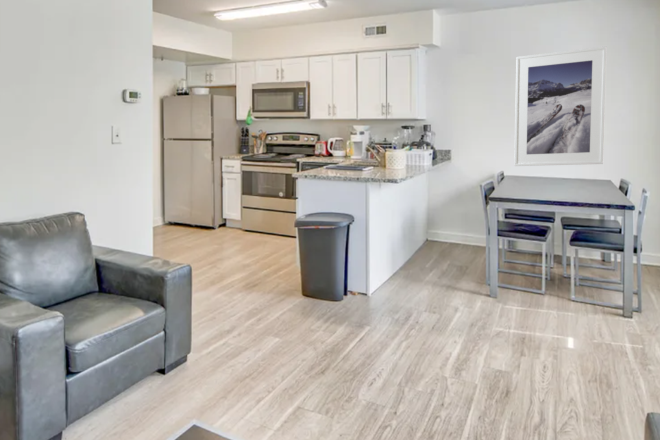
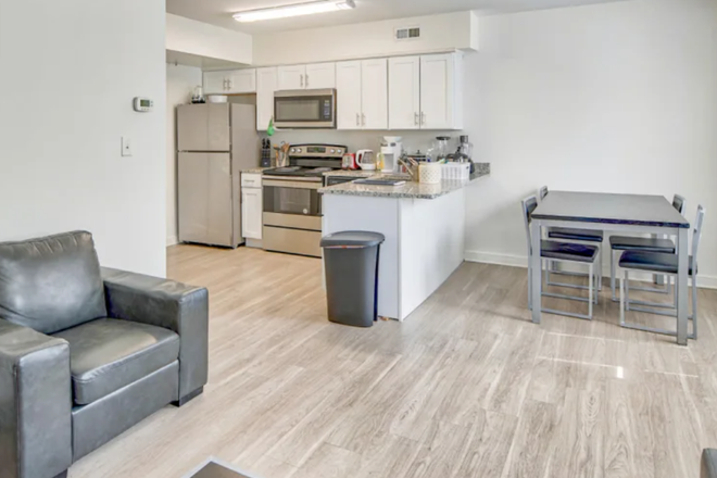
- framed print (558, 108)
